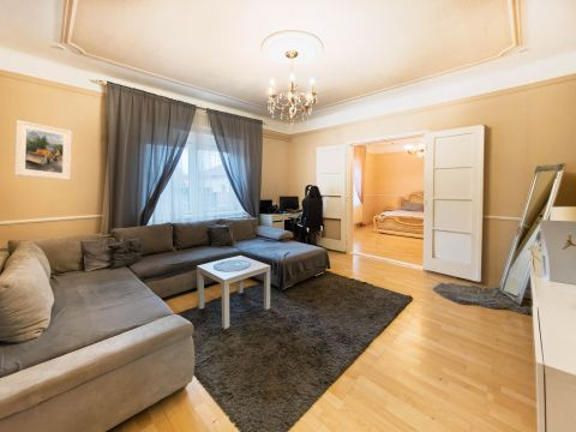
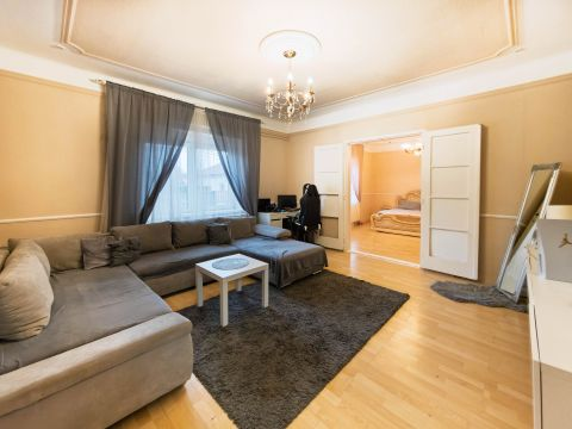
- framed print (44, 151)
